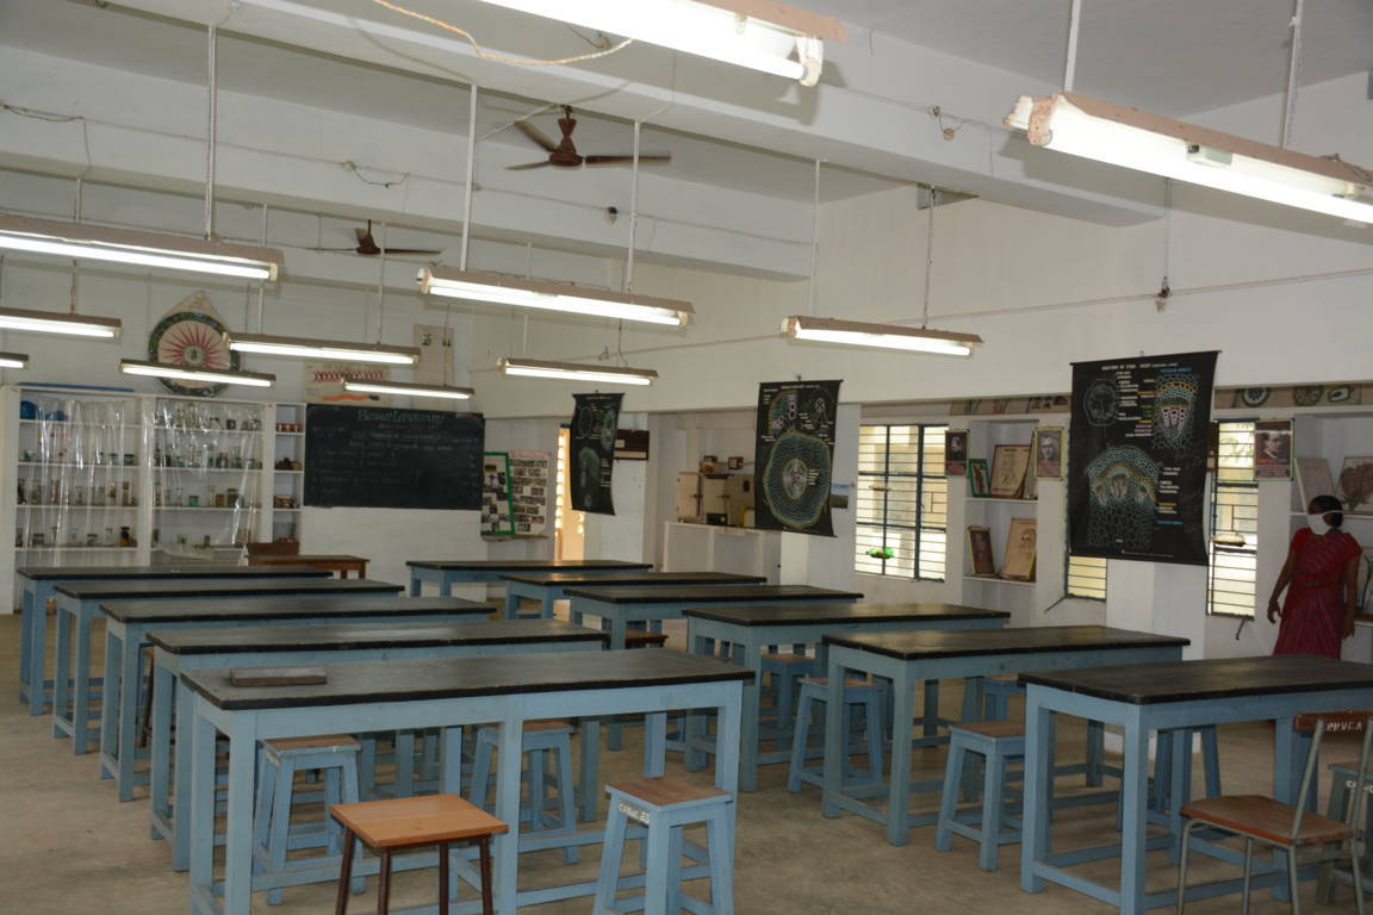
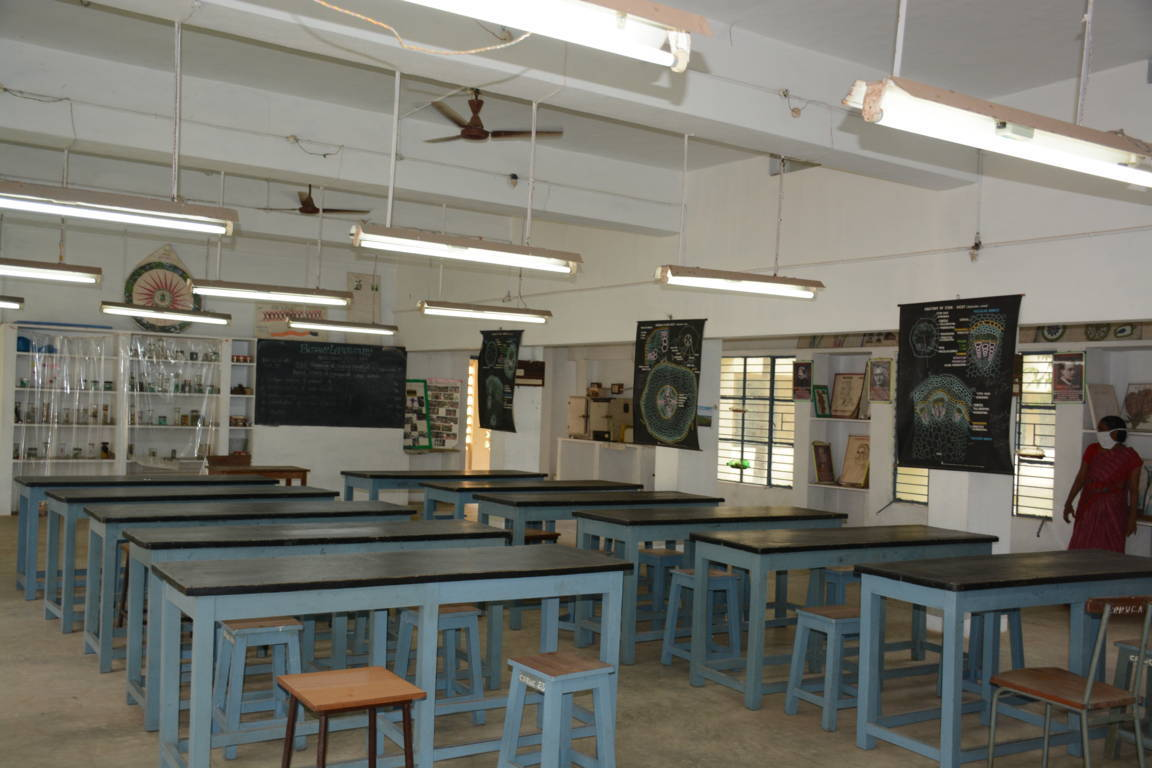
- book (278, 674)
